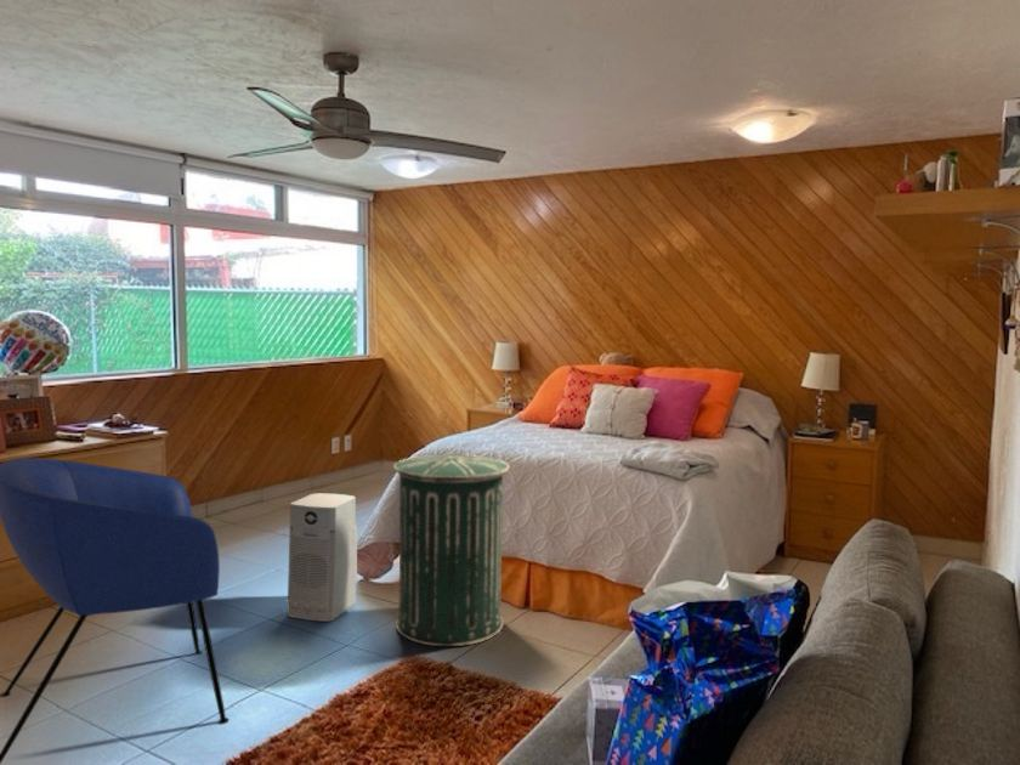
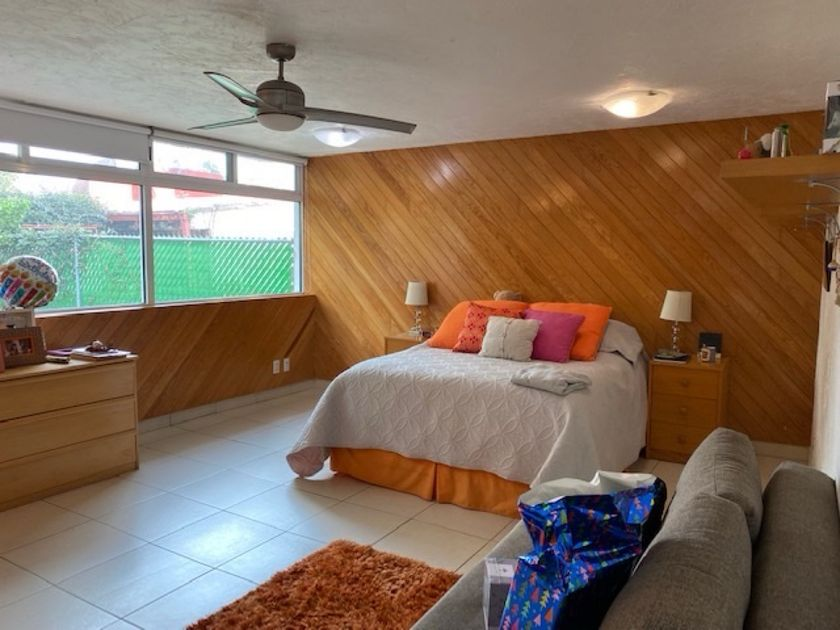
- air purifier (323, 554)
- trash can (450, 539)
- armchair (108, 584)
